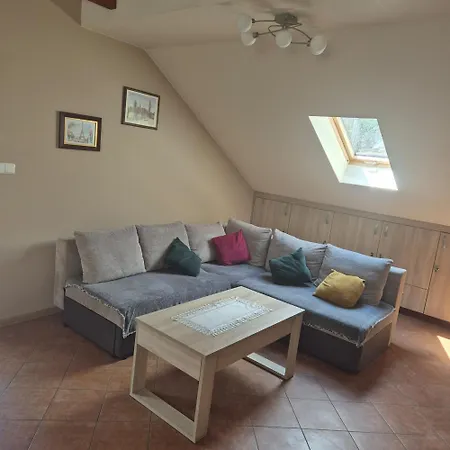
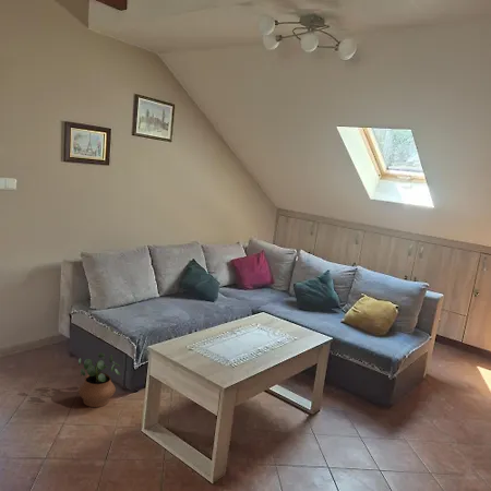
+ potted plant (101, 376)
